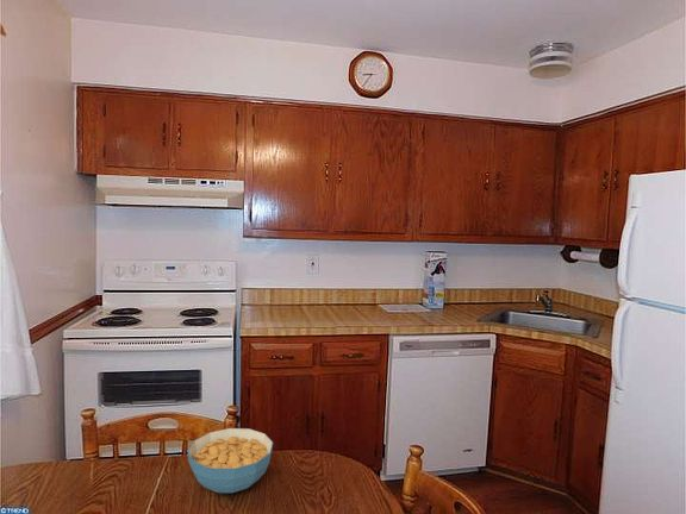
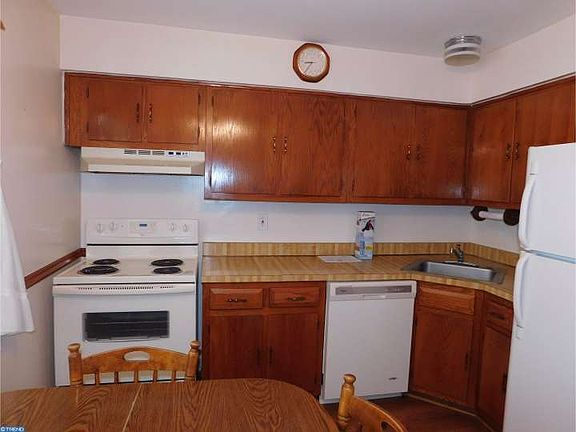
- cereal bowl (230, 465)
